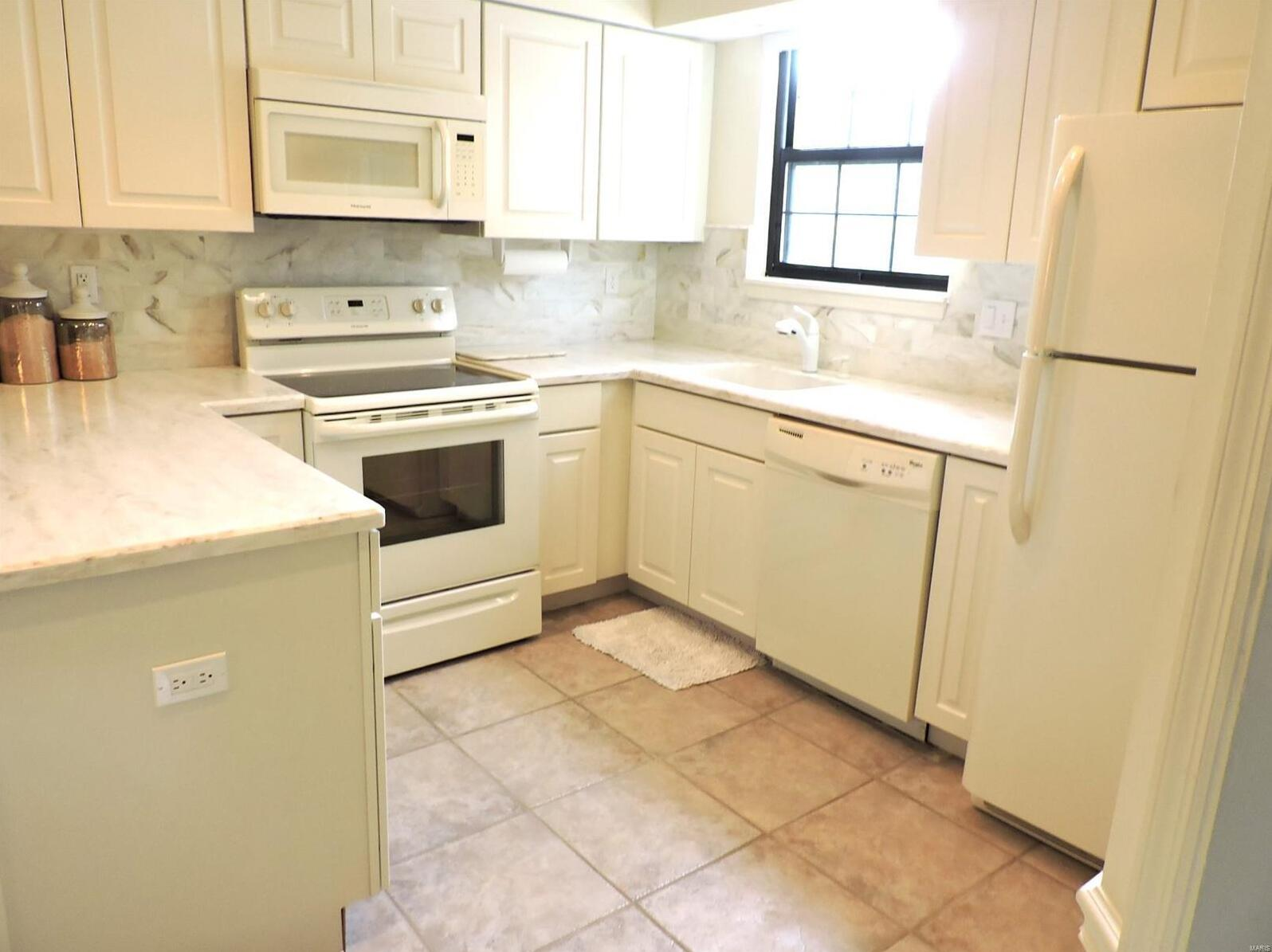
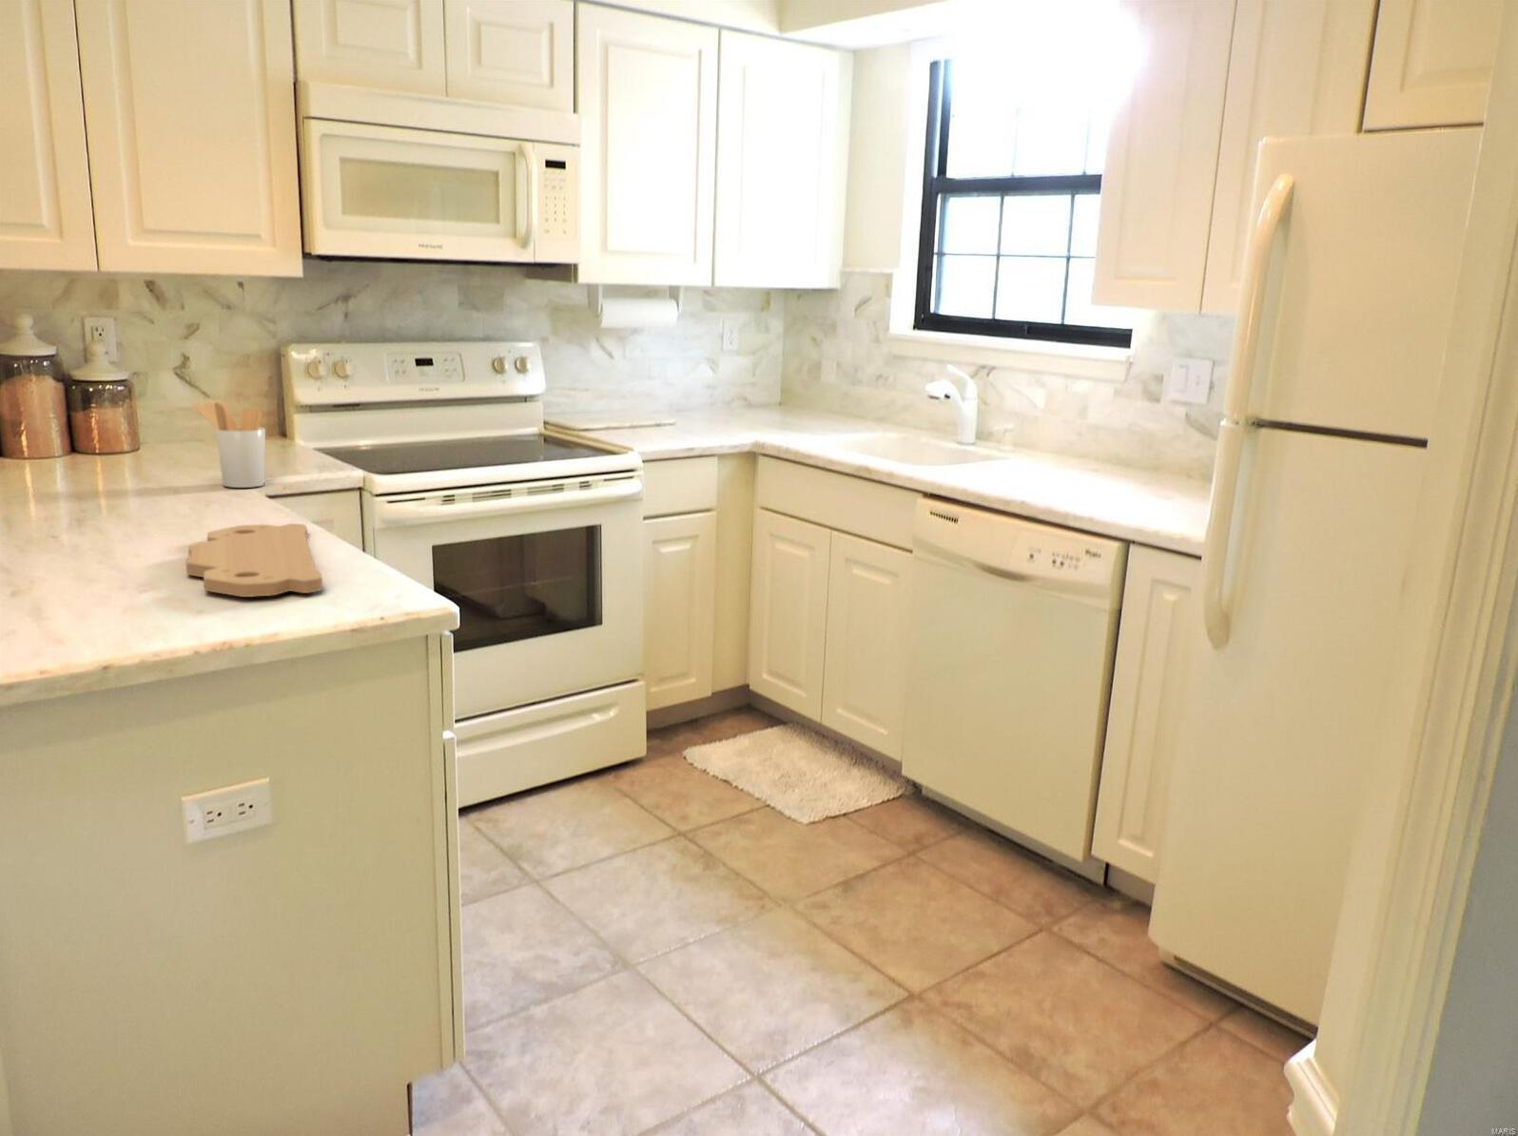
+ utensil holder (232, 442)
+ cutting board (252, 556)
